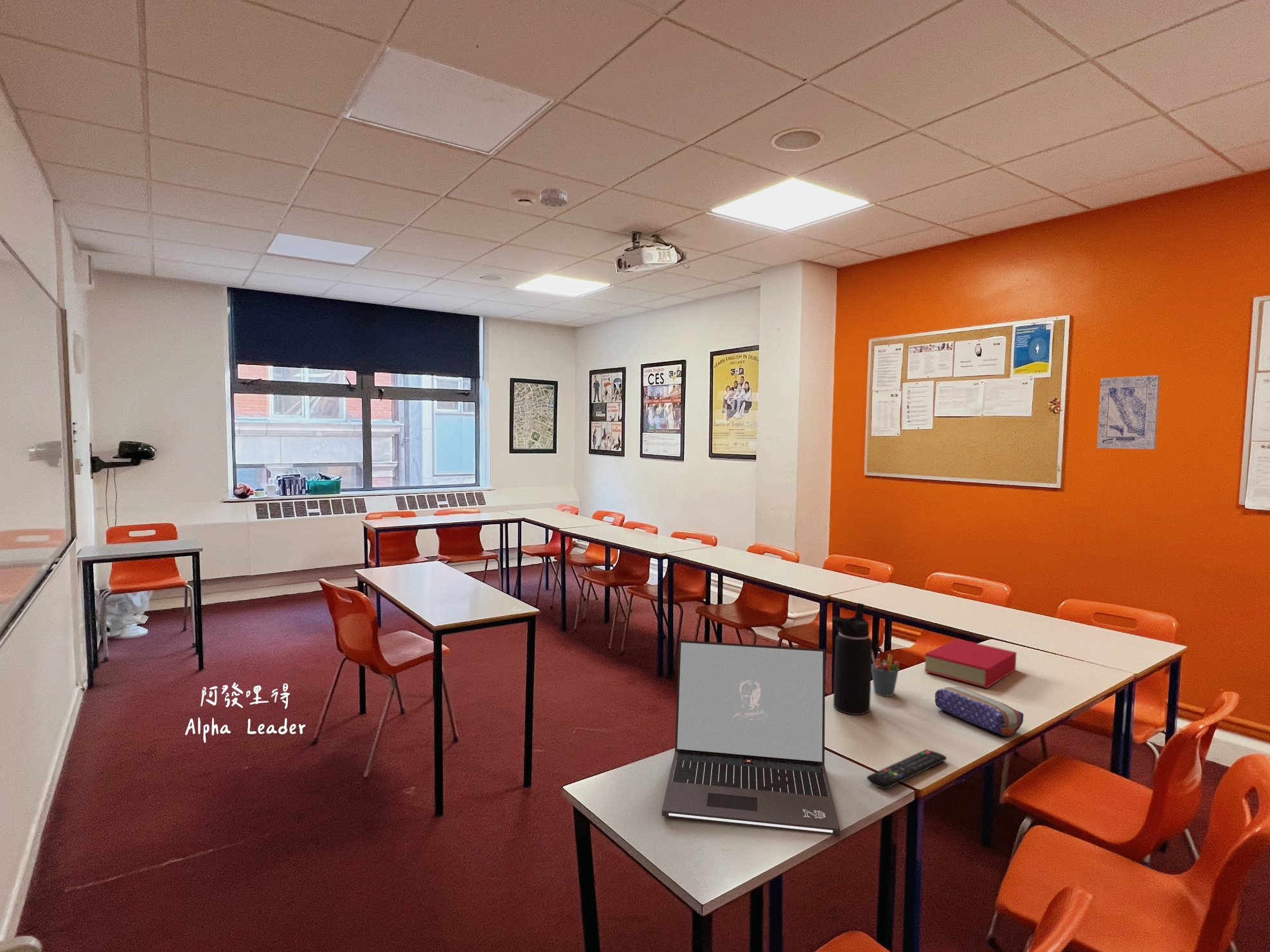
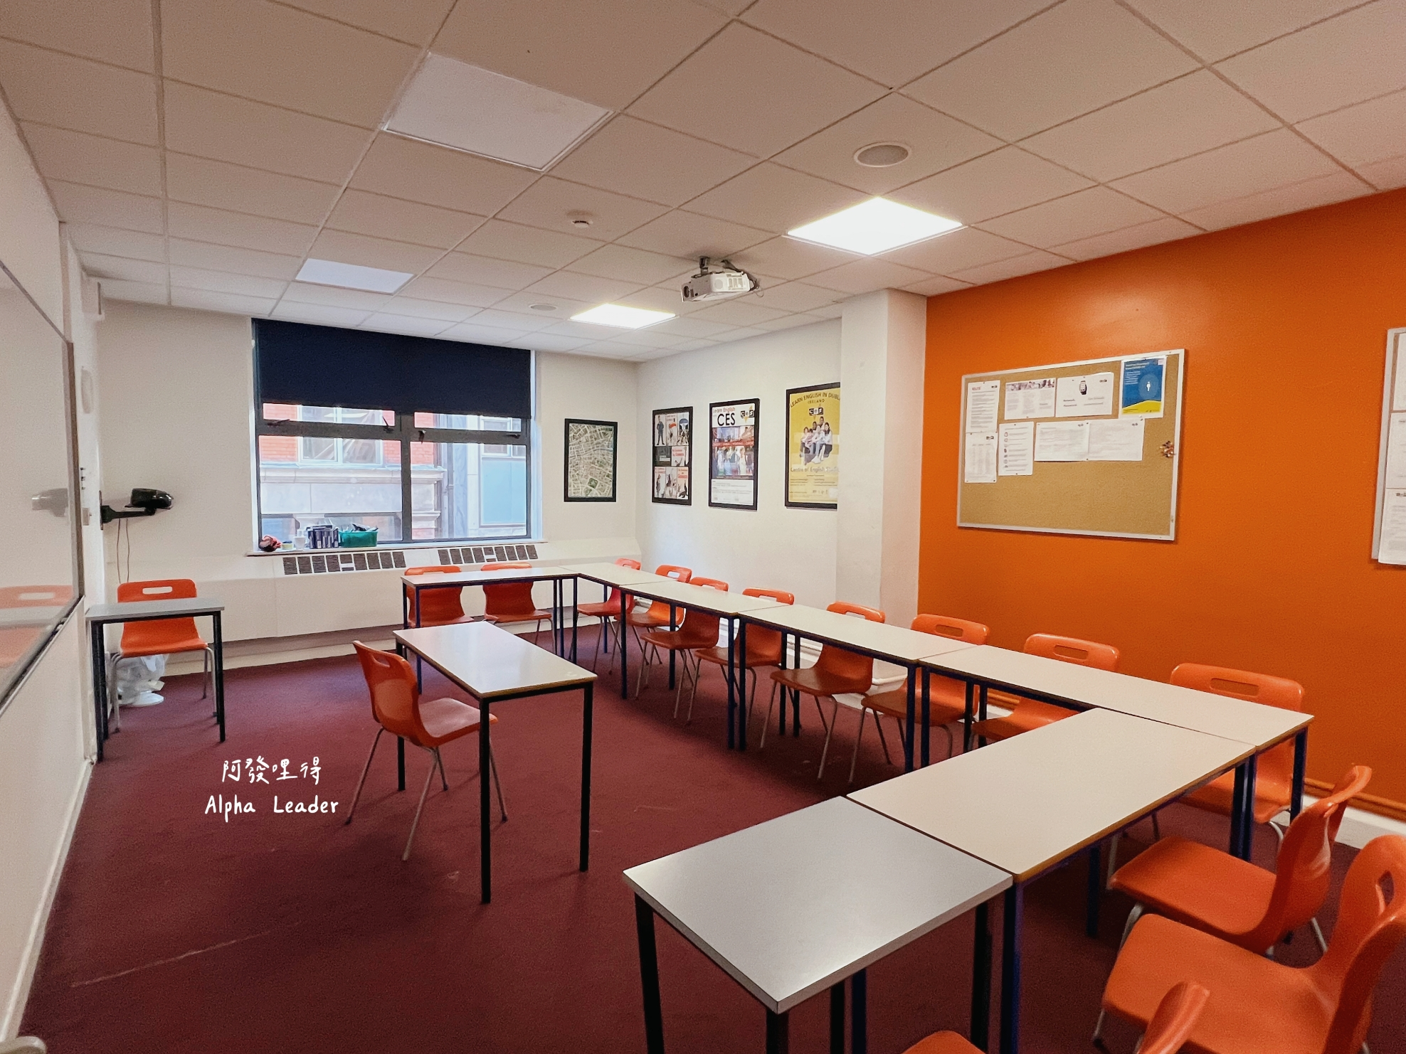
- laptop (749, 726)
- water bottle (850, 658)
- pencil case (977, 708)
- smoke detector (553, 197)
- book (970, 662)
- pen holder (884, 673)
- remote control (908, 768)
- wall art (1127, 412)
